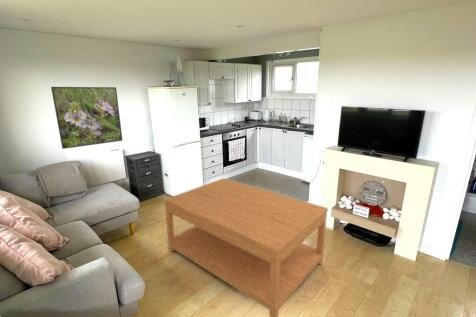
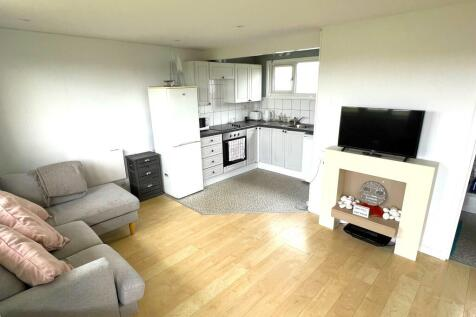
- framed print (90, 116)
- coffee table (242, 230)
